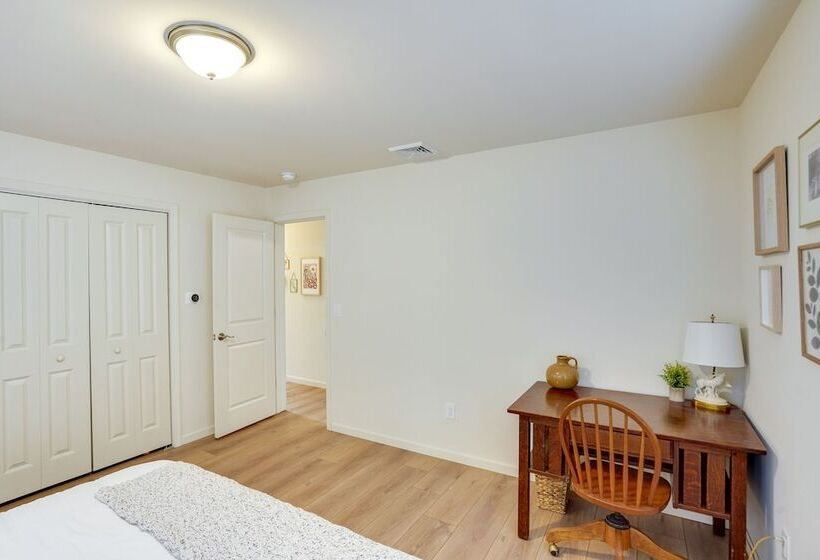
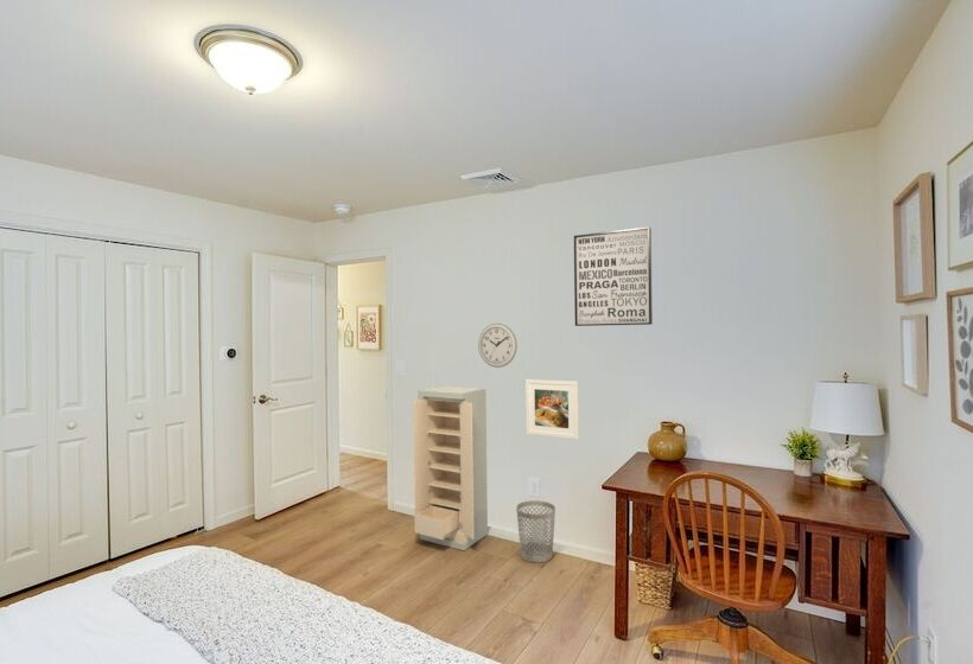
+ storage cabinet (452, 465)
+ wastebasket (535, 531)
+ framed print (551, 408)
+ wall clock (496, 345)
+ wall art (611, 277)
